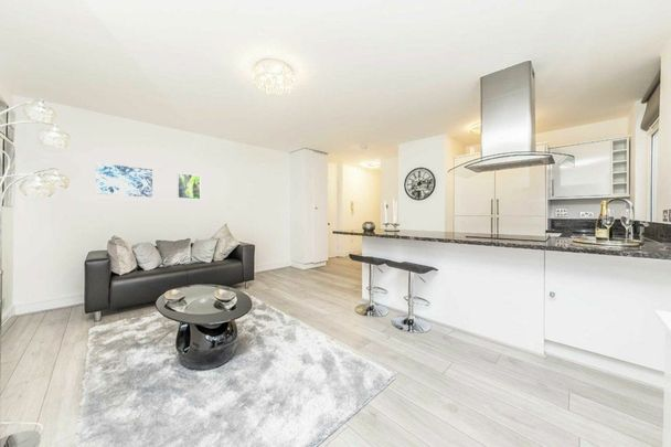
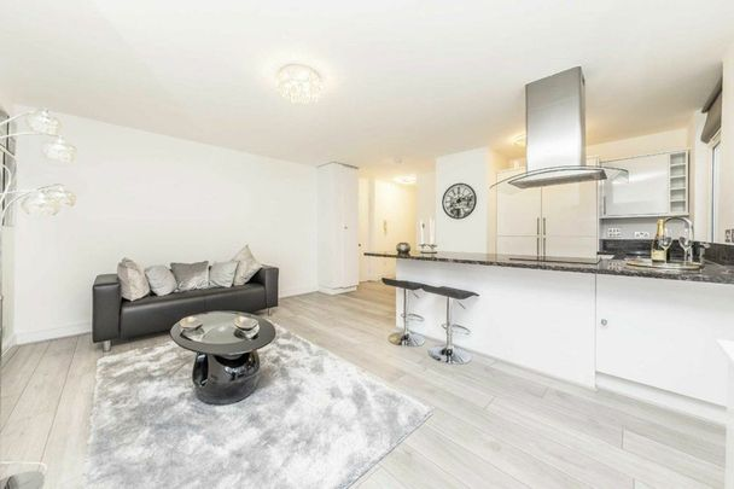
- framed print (189, 187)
- wall art (125, 180)
